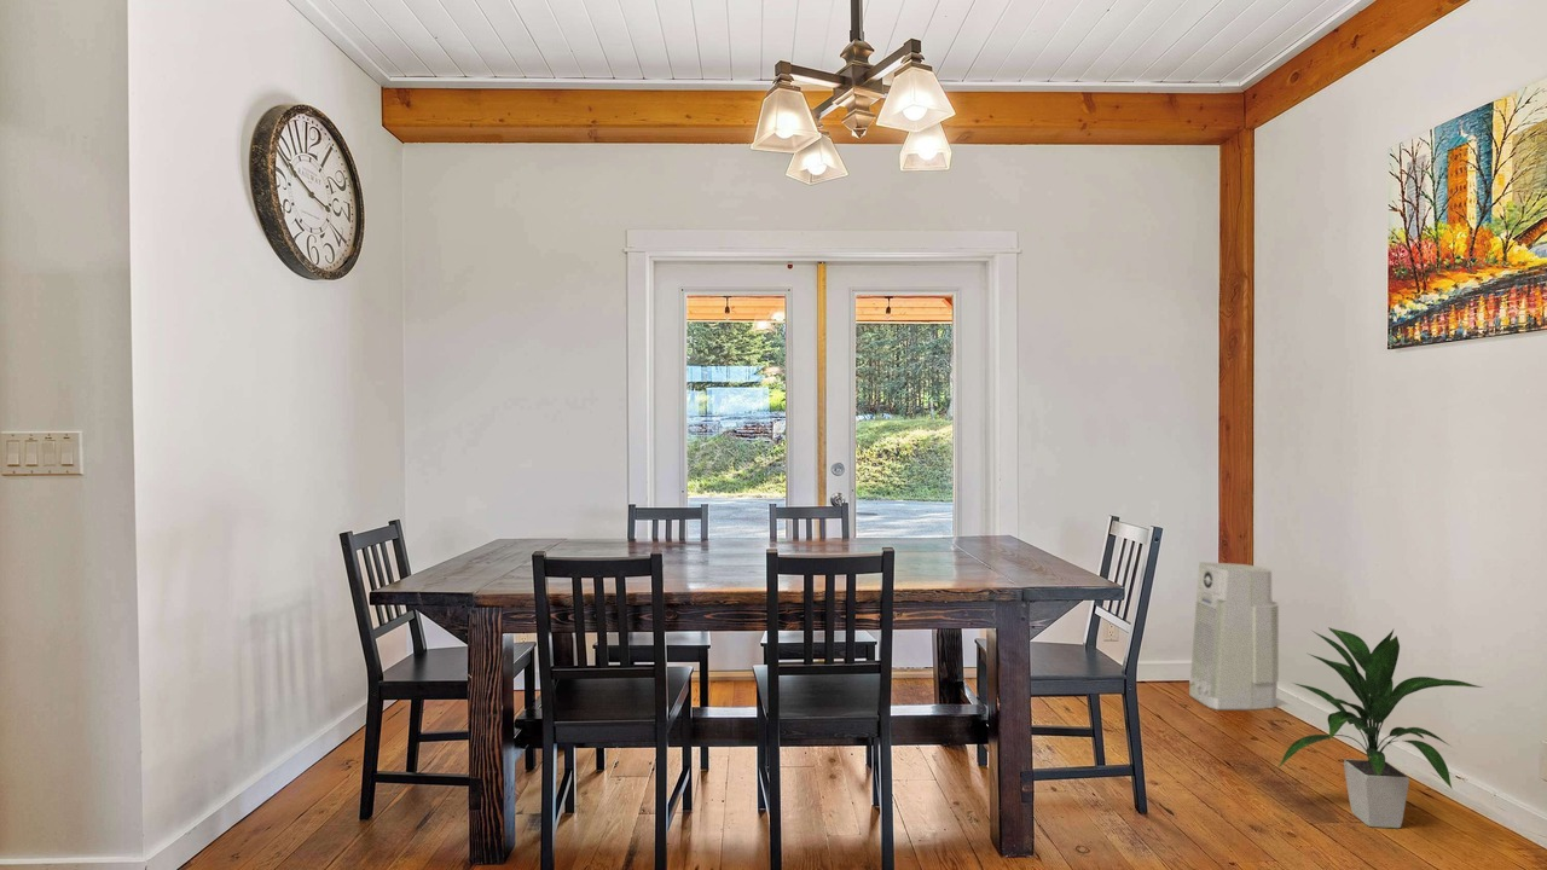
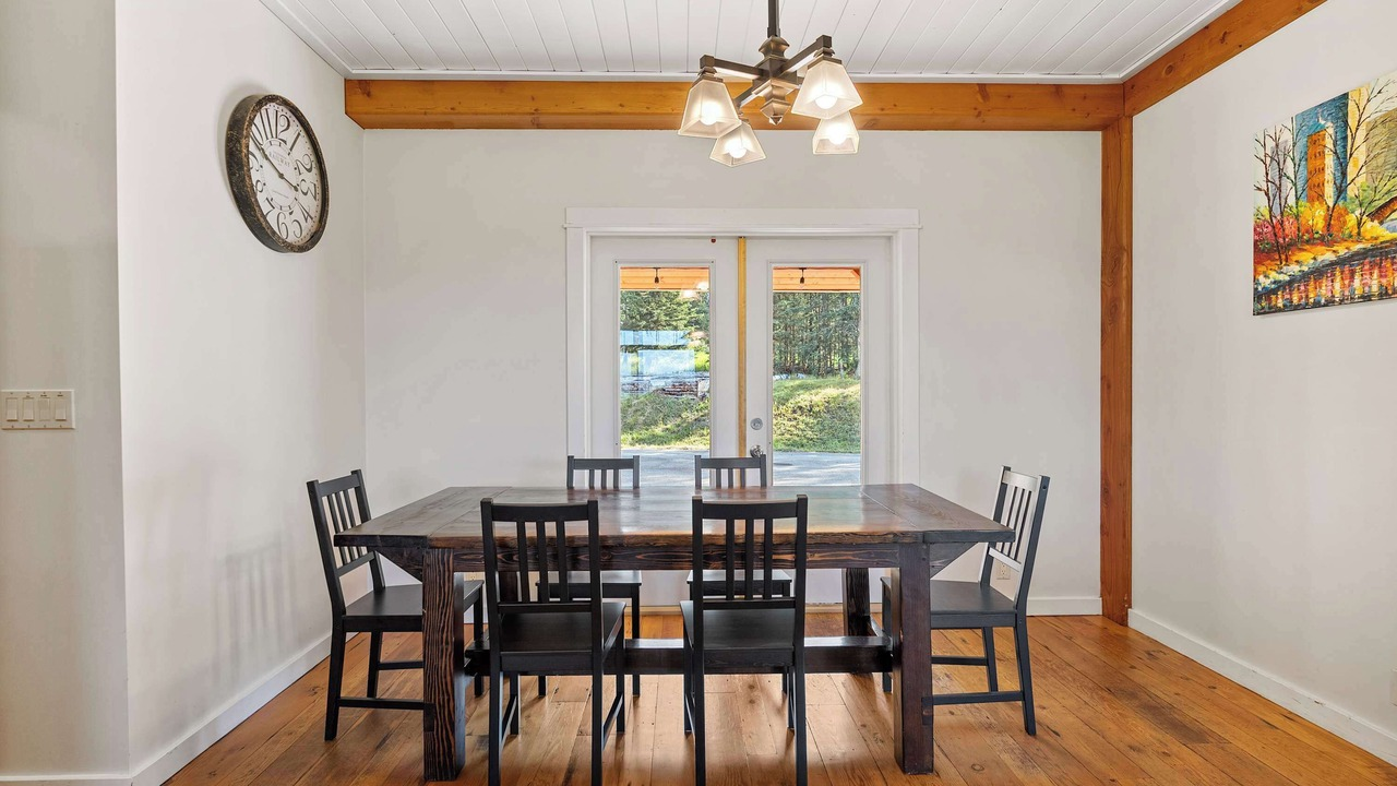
- indoor plant (1366, 720)
- air purifier (1234, 633)
